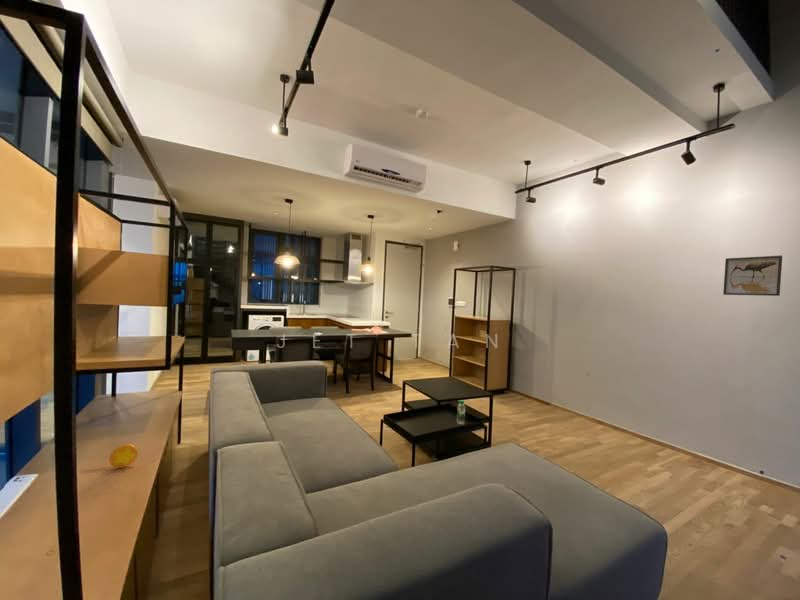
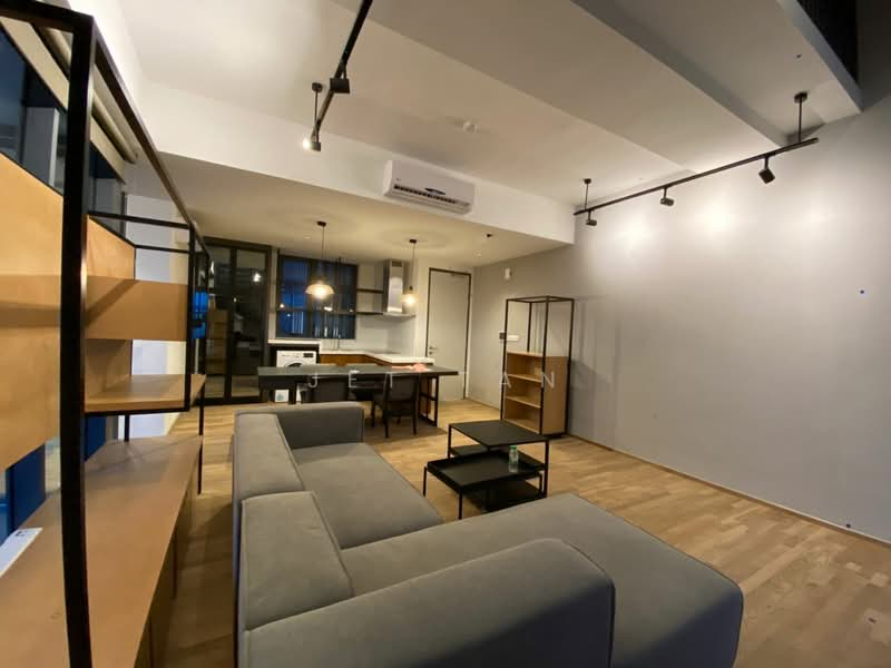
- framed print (751, 276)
- coin (123, 456)
